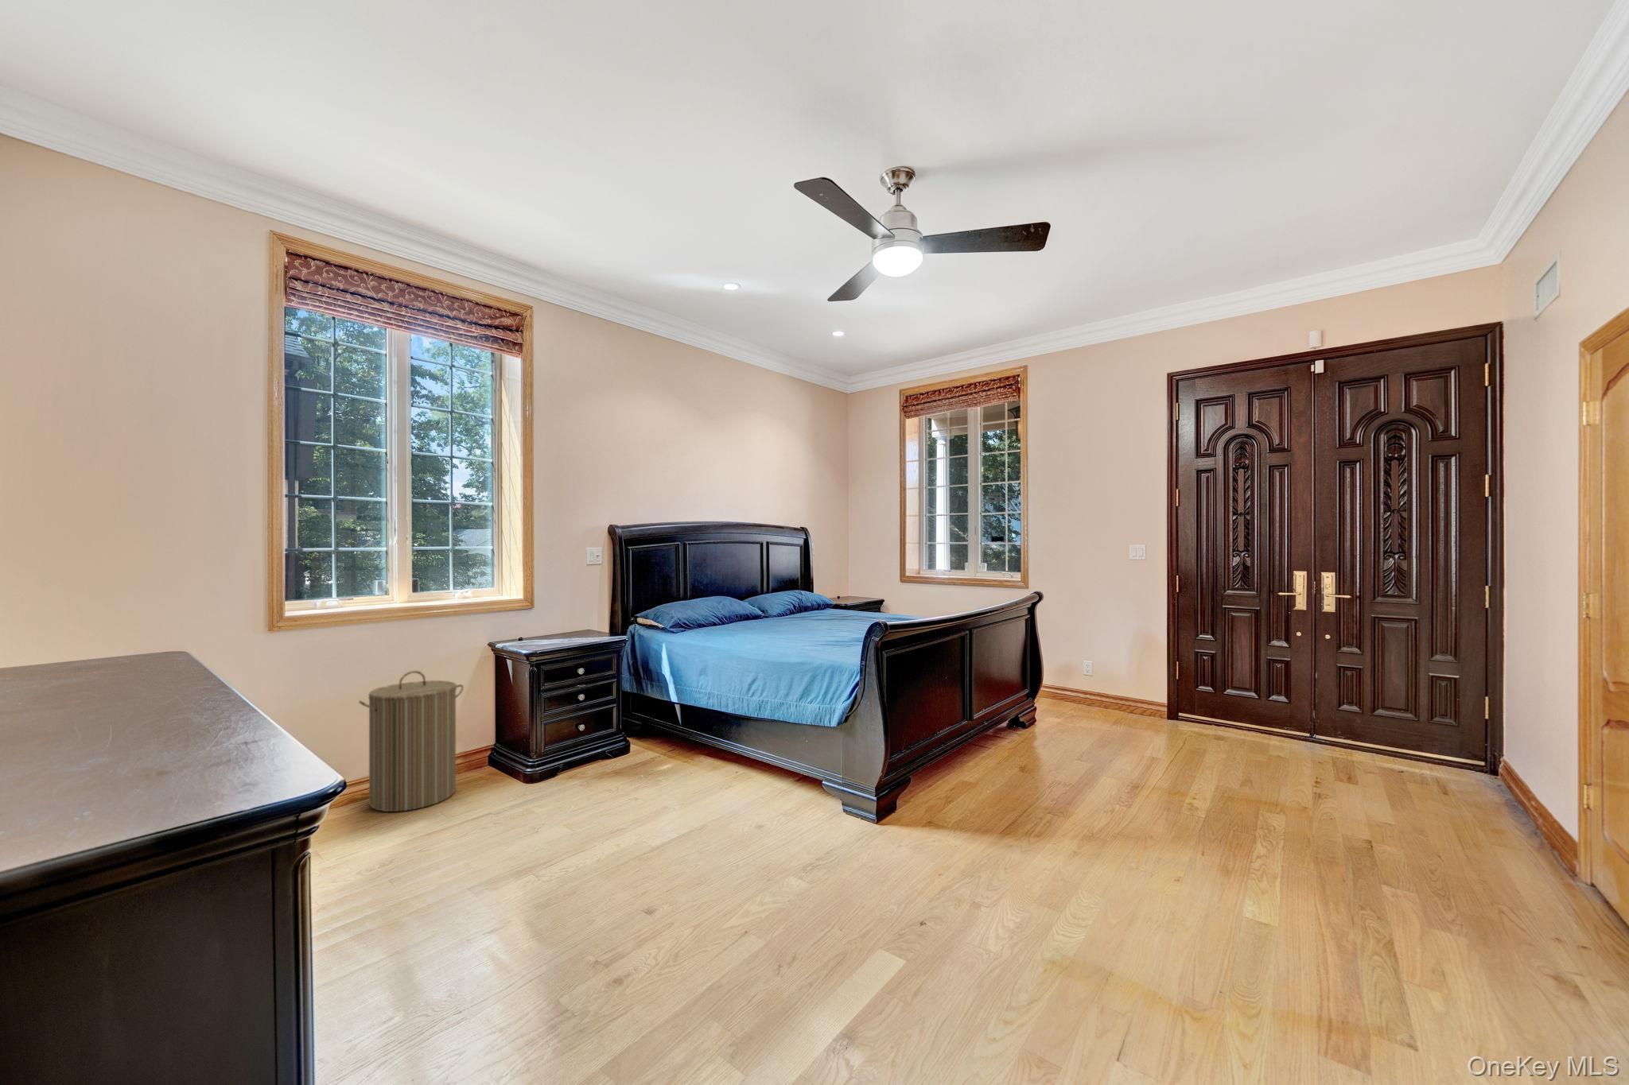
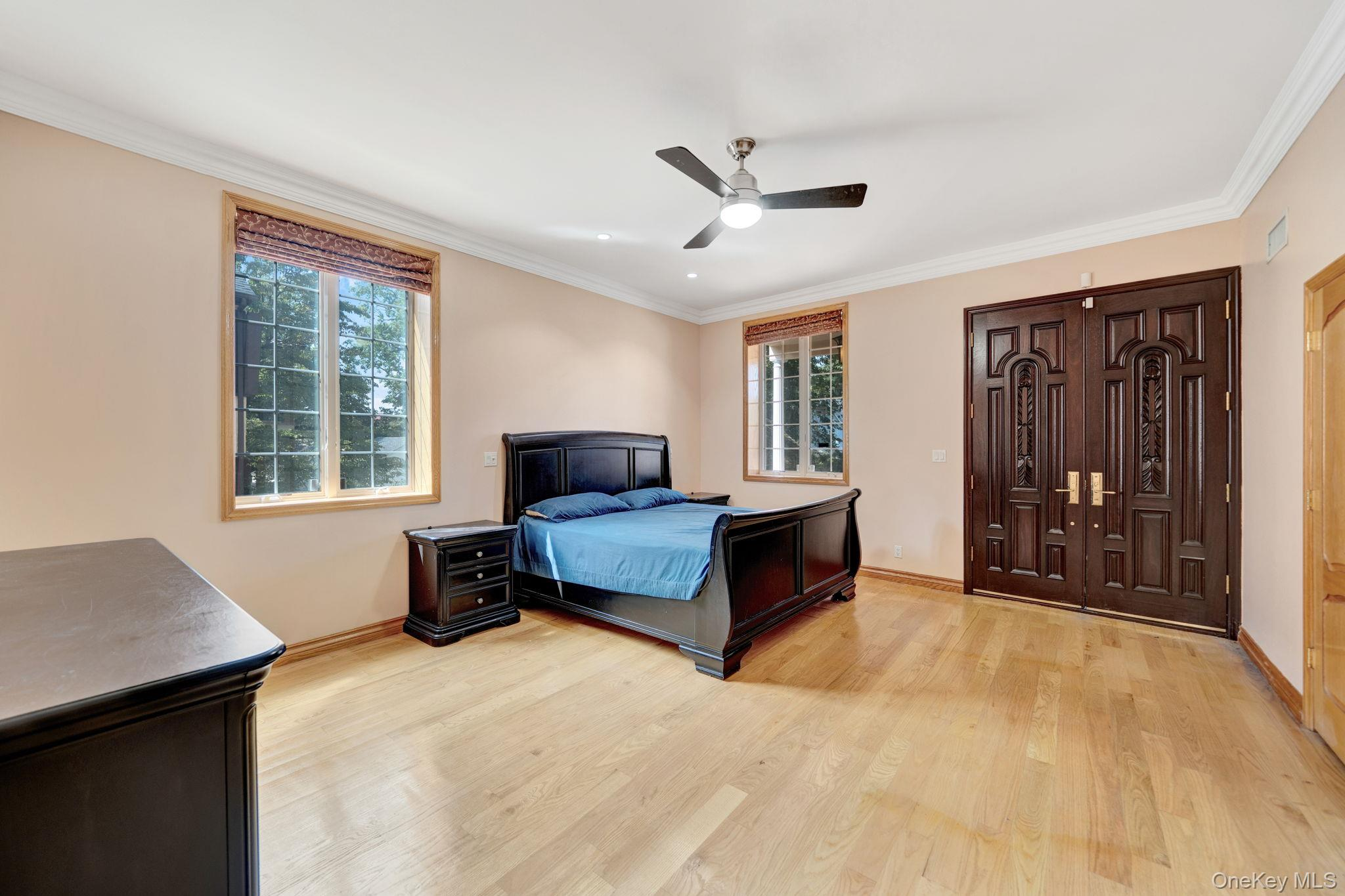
- laundry hamper (414, 734)
